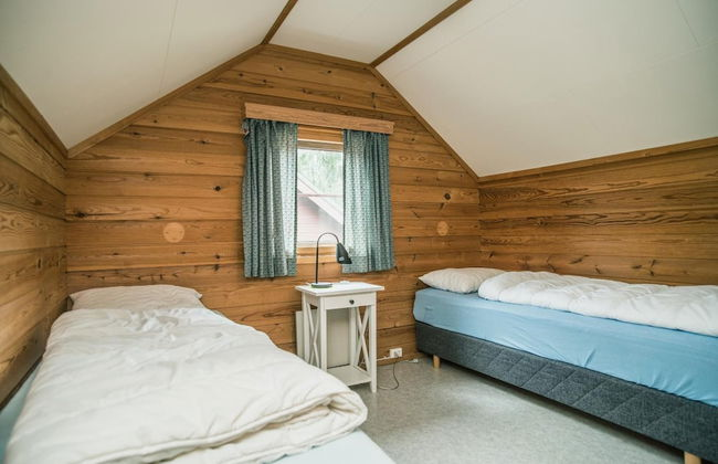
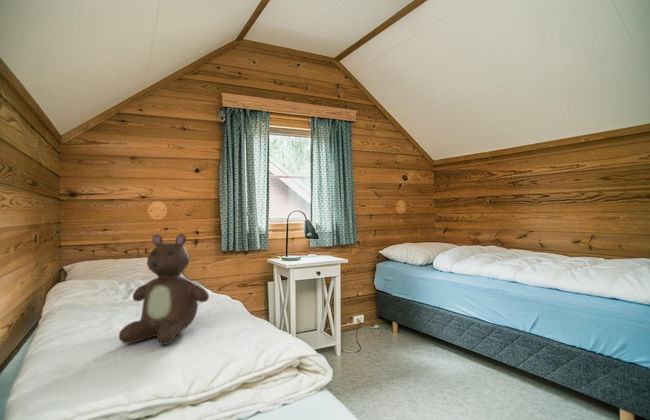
+ teddy bear (161, 285)
